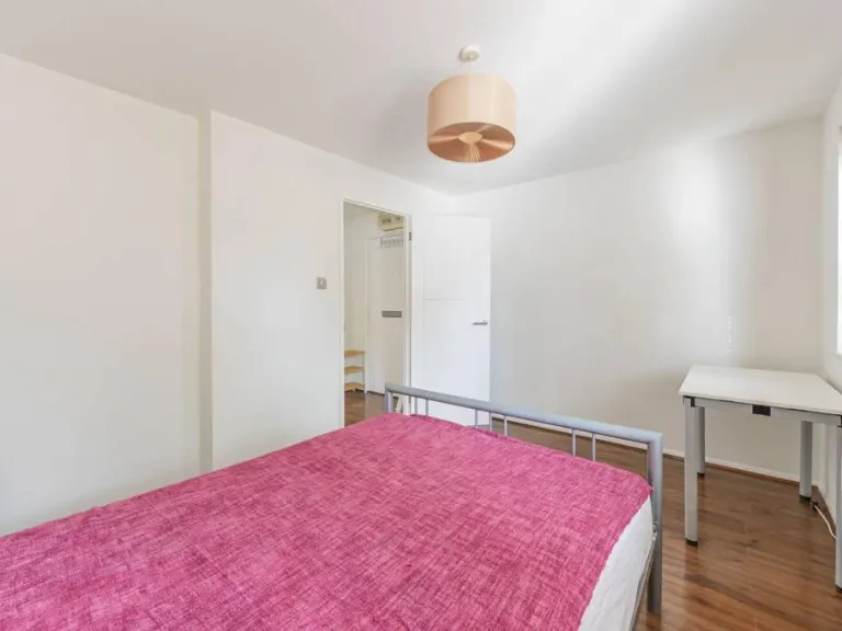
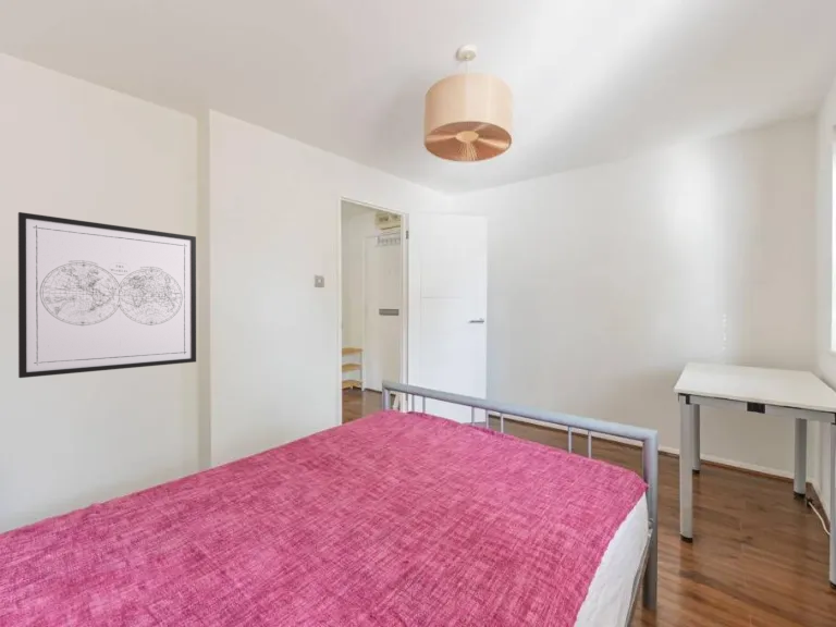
+ wall art (119, 297)
